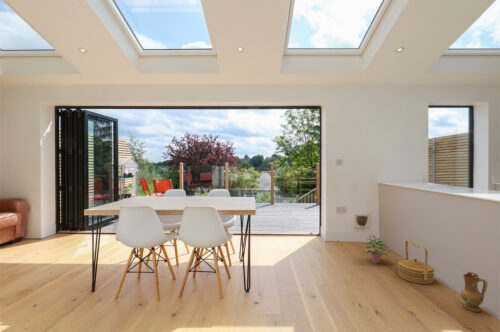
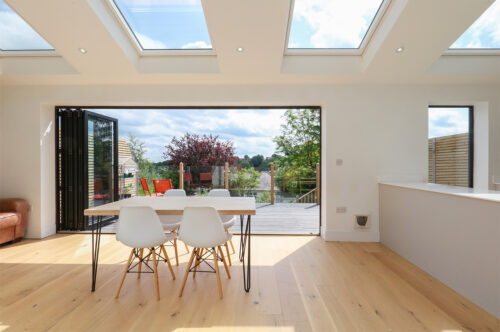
- ceramic jug (473, 291)
- potted plant (376, 248)
- basket (415, 260)
